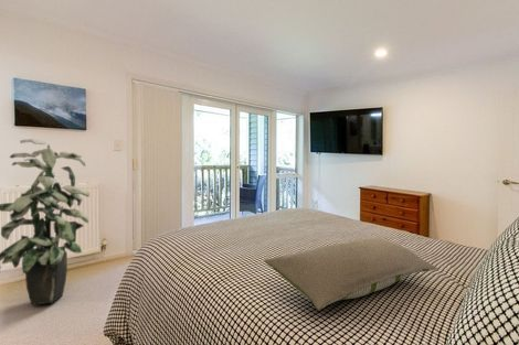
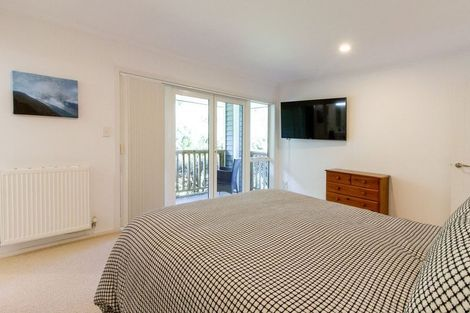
- pillow (352, 265)
- indoor plant (43, 219)
